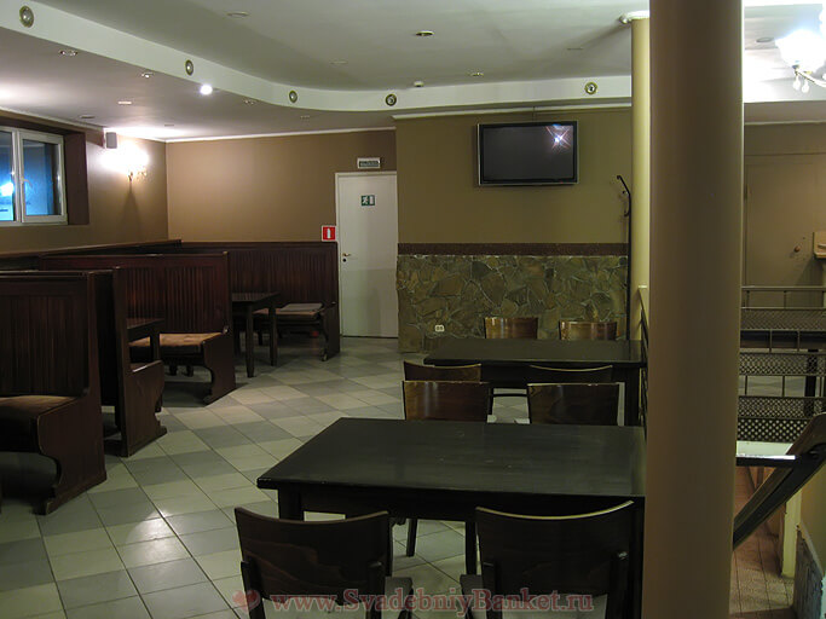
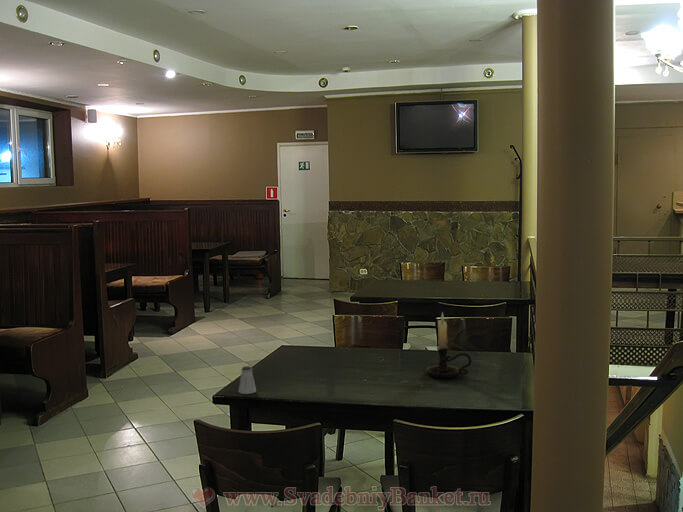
+ saltshaker (247, 379)
+ candle holder (447, 342)
